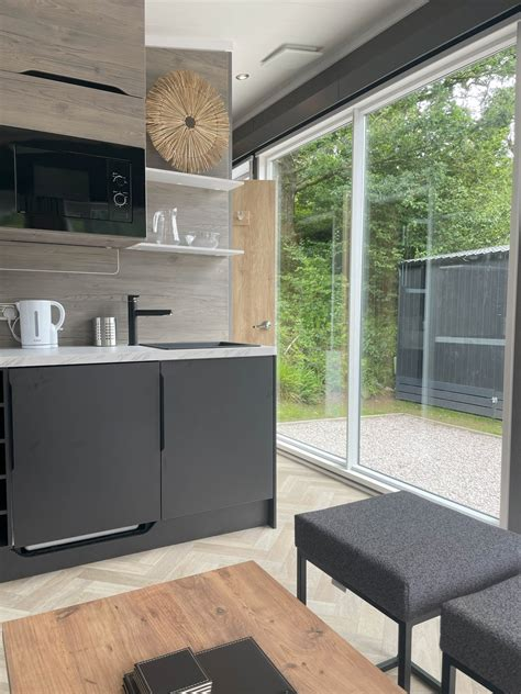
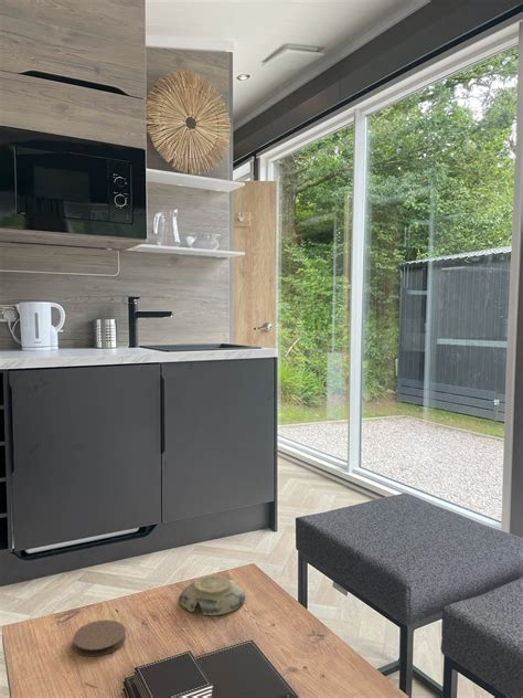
+ coaster (99, 637)
+ decorative bowl (212, 590)
